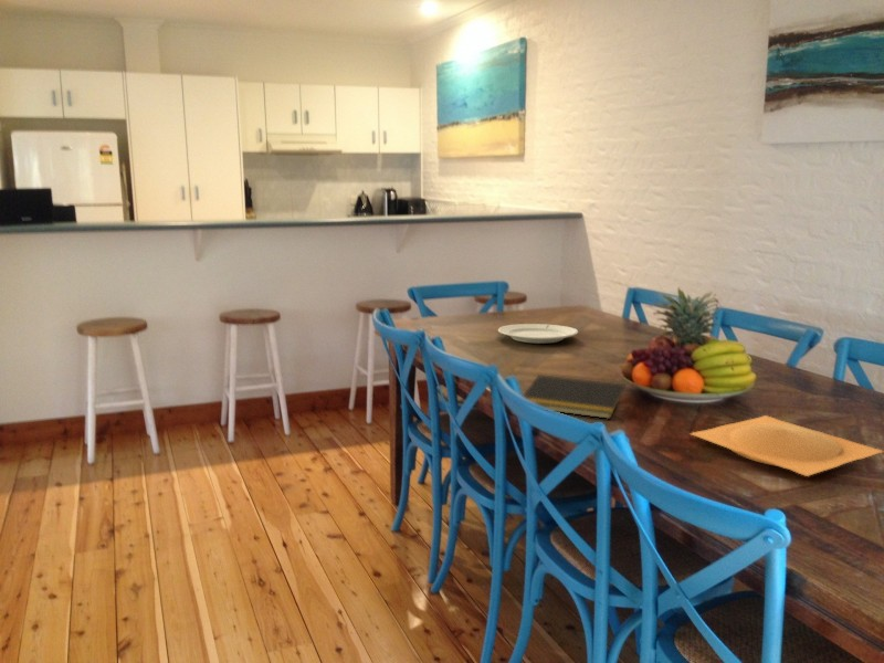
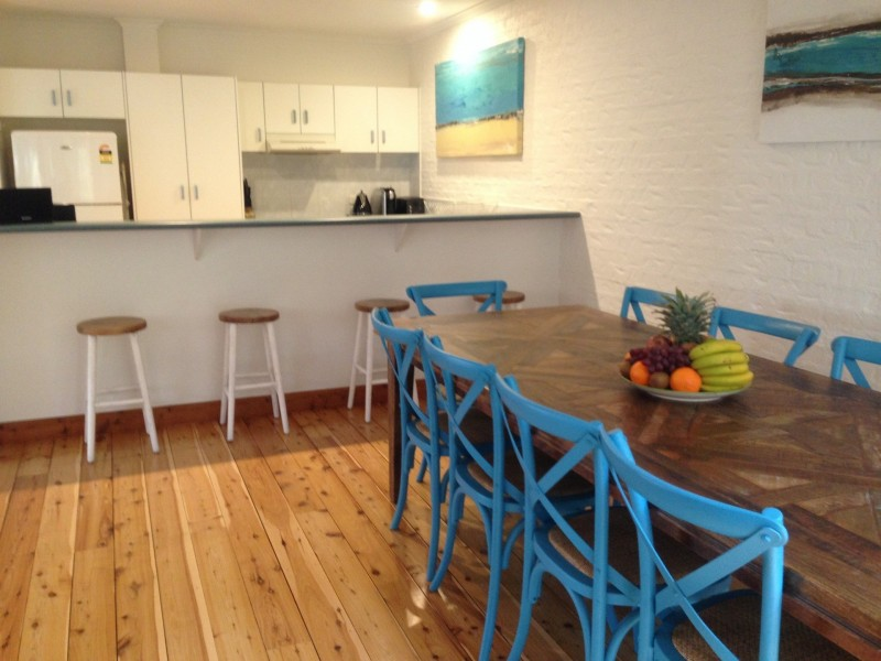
- notepad (571, 394)
- chinaware (537, 334)
- plate (783, 439)
